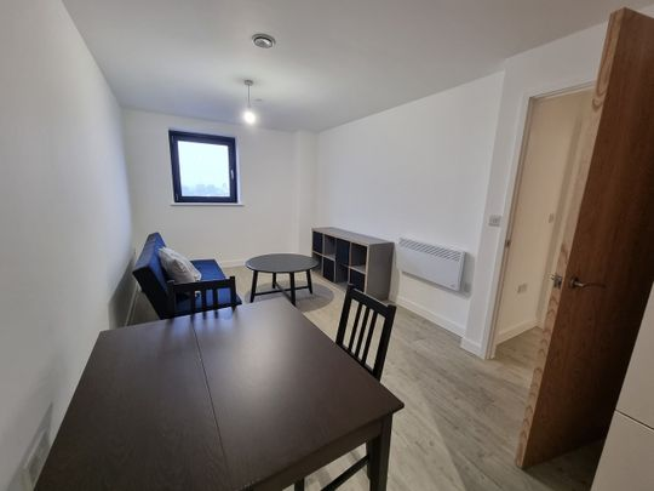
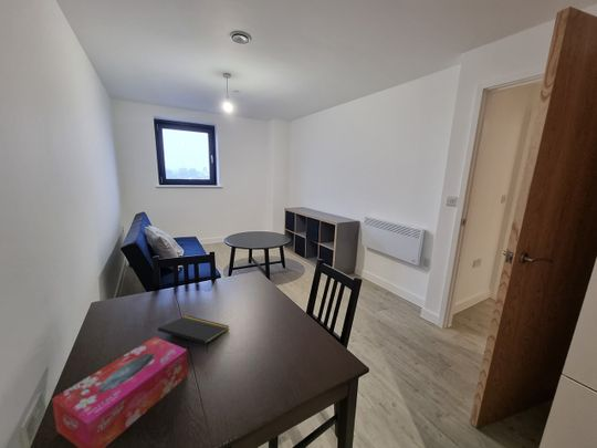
+ notepad (195, 327)
+ tissue box (129, 385)
